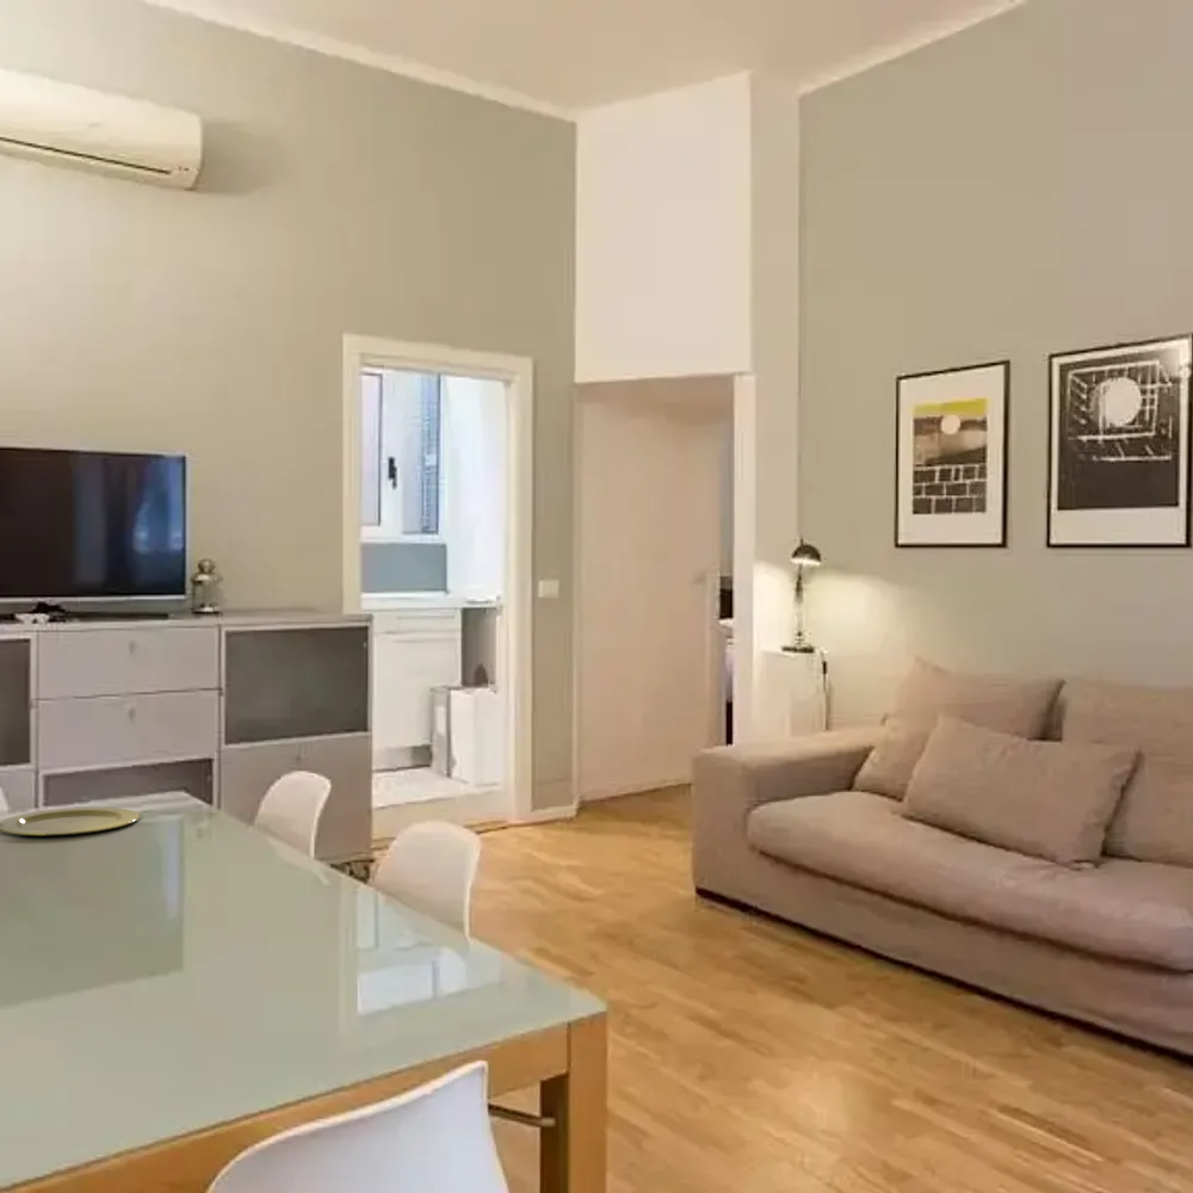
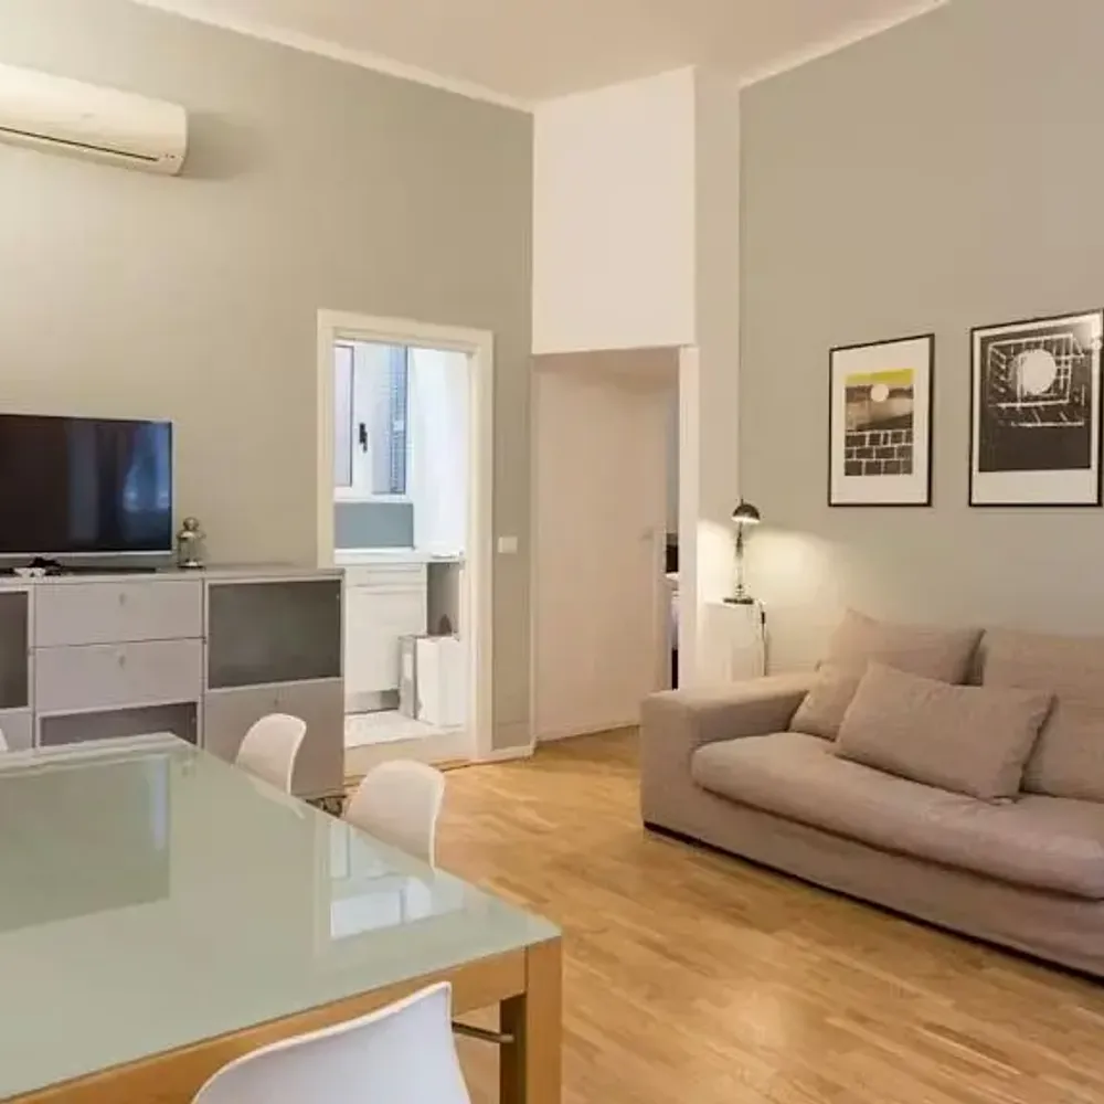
- plate (69, 821)
